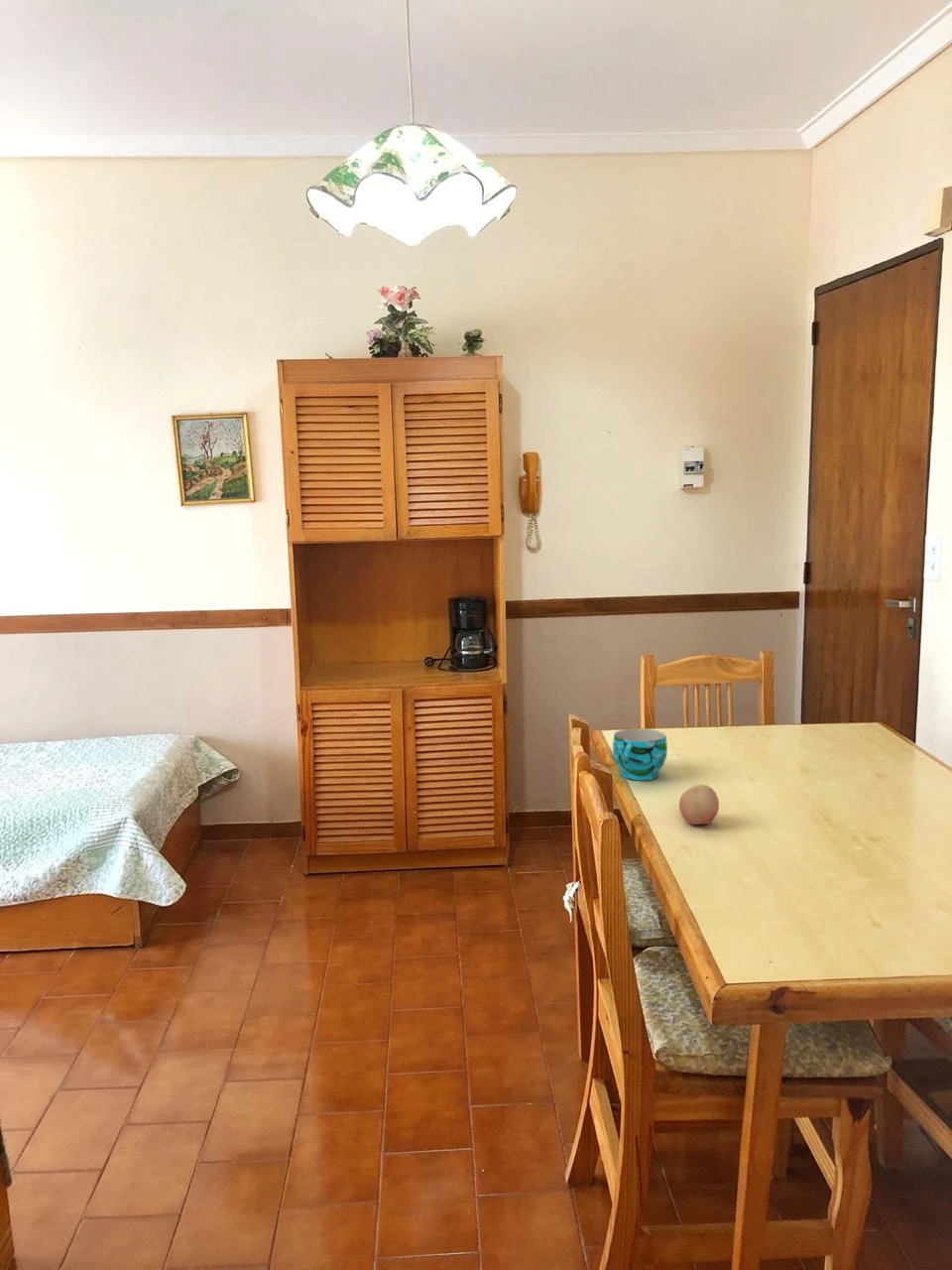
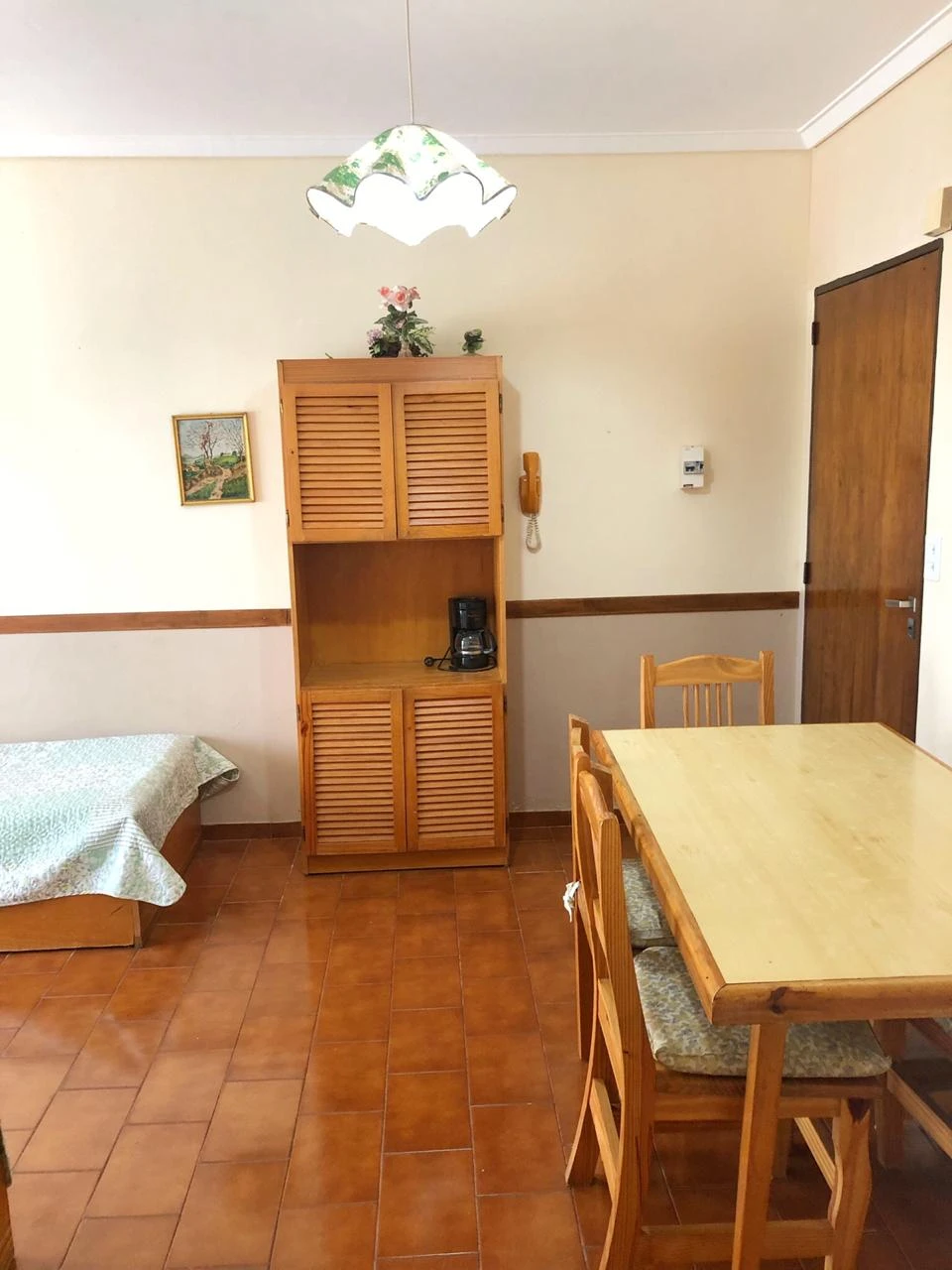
- cup (640, 756)
- fruit (698, 805)
